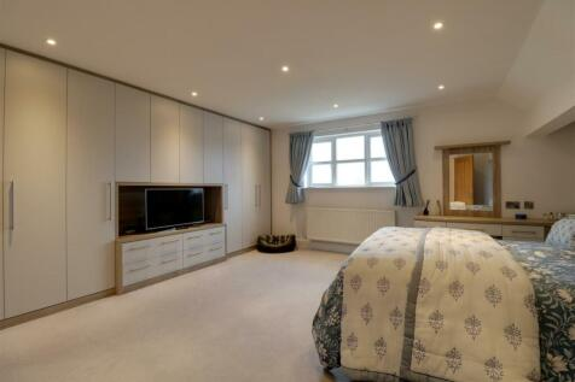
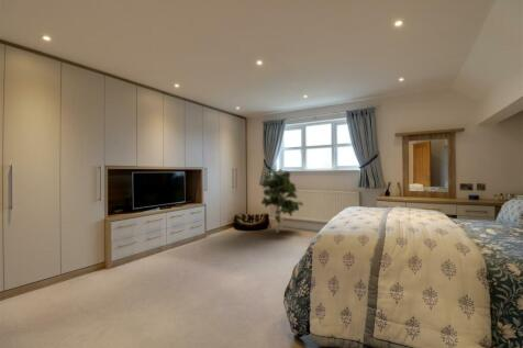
+ indoor plant (280, 200)
